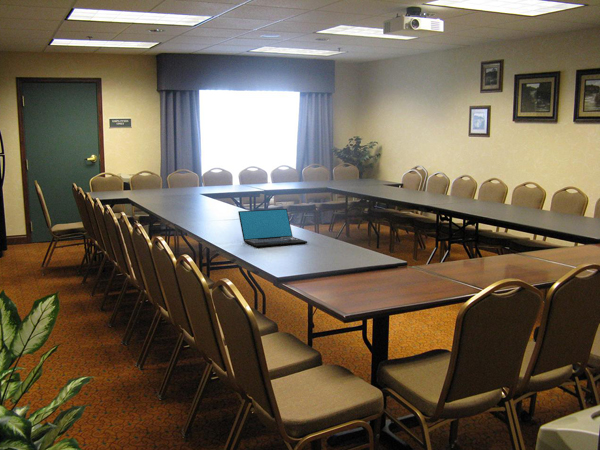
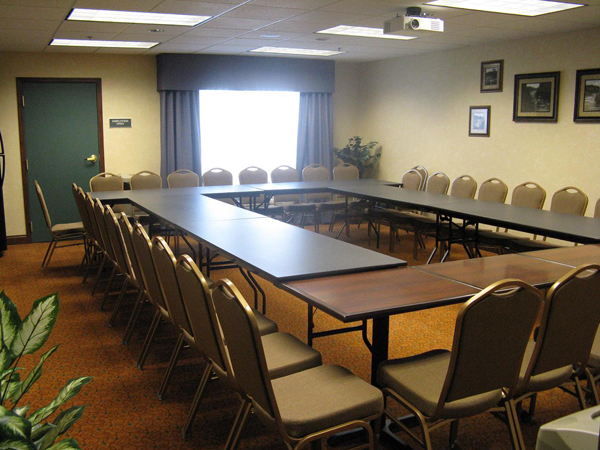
- laptop (272, 226)
